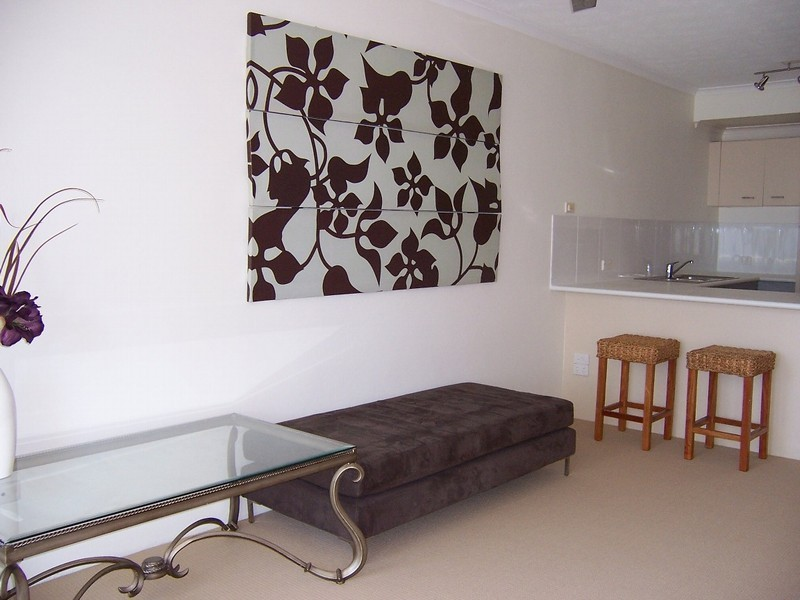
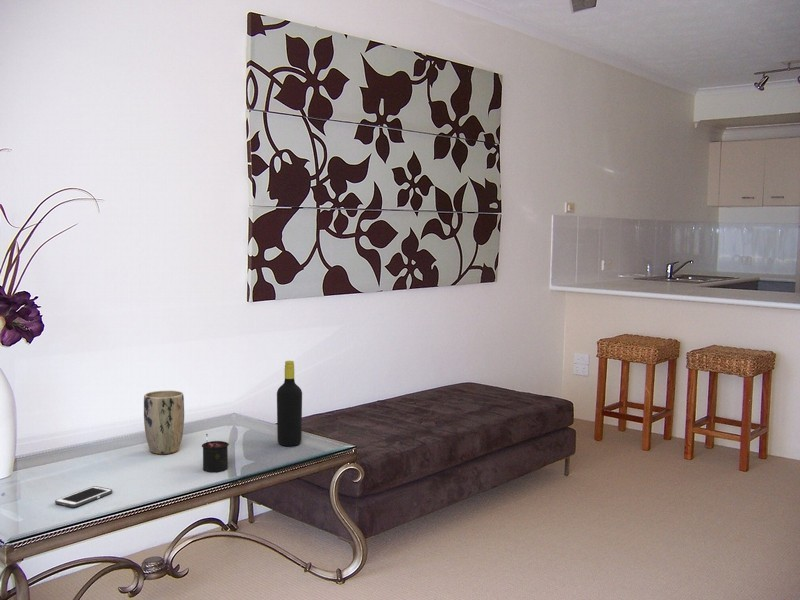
+ plant pot (164, 422)
+ candle (215, 450)
+ bottle (289, 402)
+ cell phone (84, 496)
